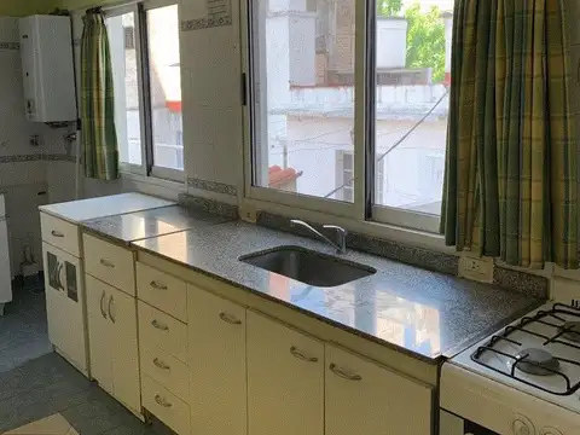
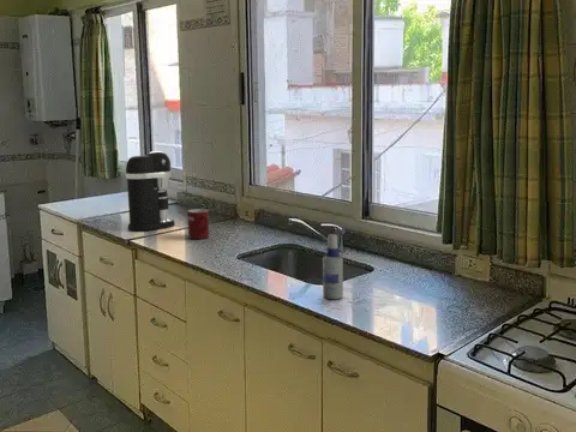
+ spray bottle (332, 265)
+ coffee maker (149, 190)
+ mug (200, 224)
